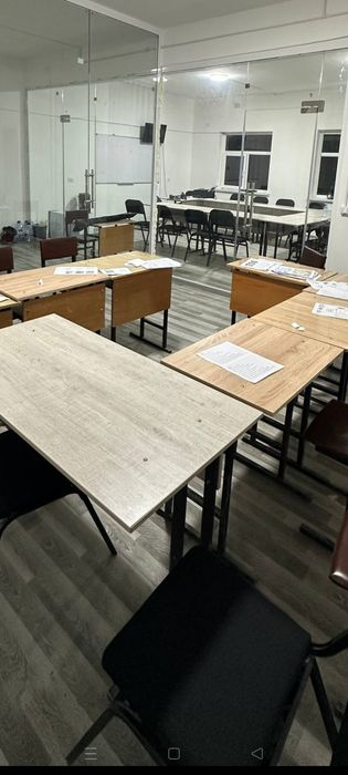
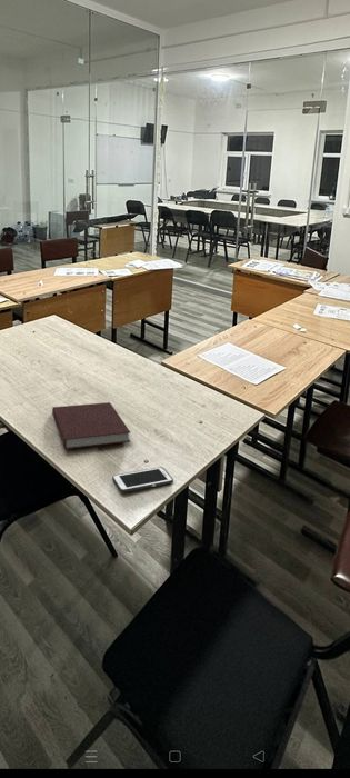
+ cell phone (142, 479)
+ notebook (89, 423)
